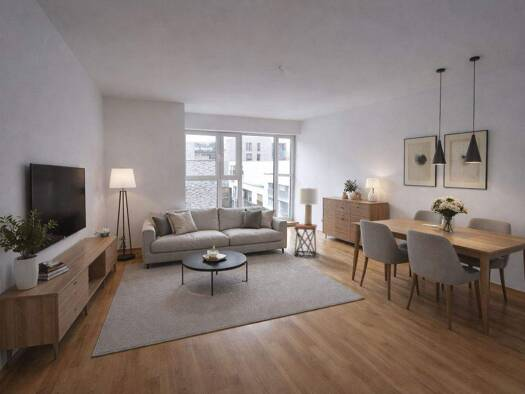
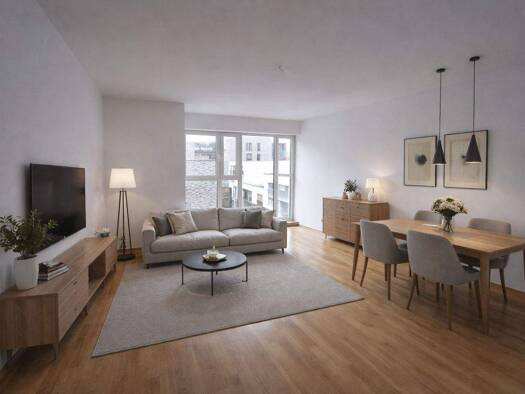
- lamp (308, 206)
- stool (305, 240)
